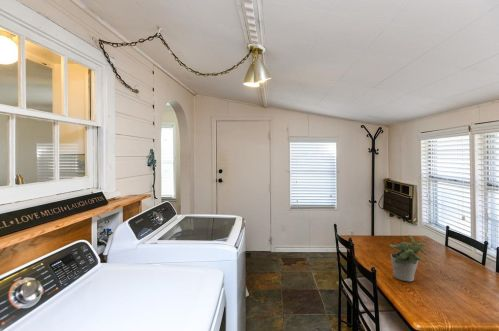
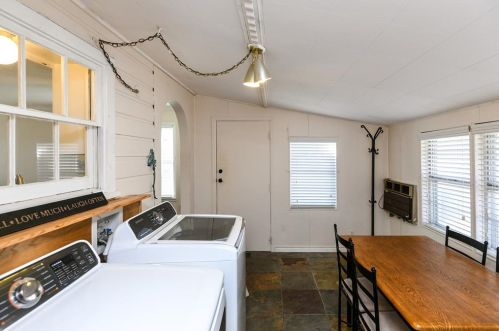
- potted plant (410, 259)
